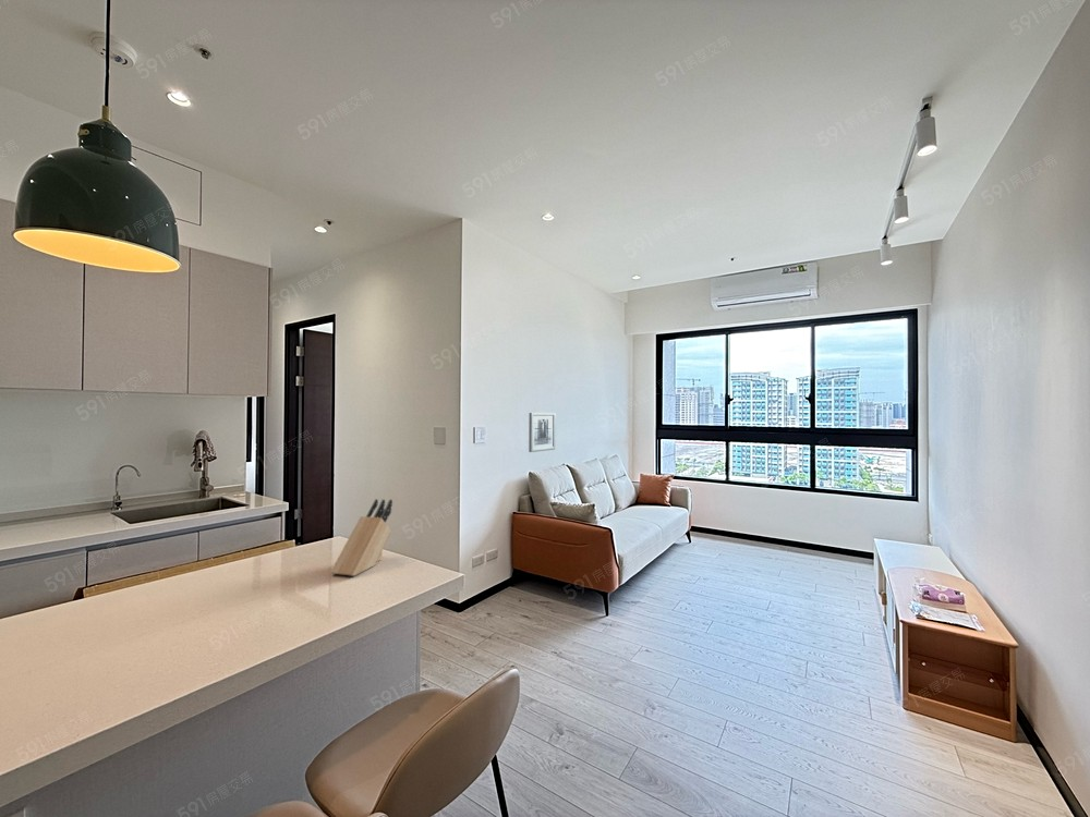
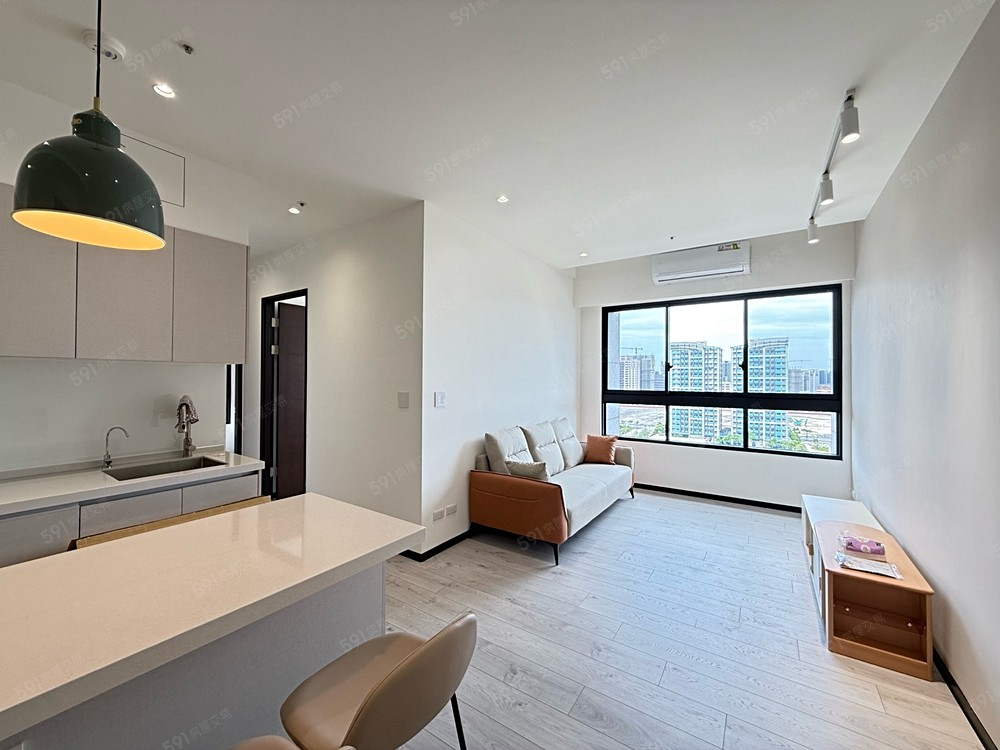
- wall art (542, 431)
- knife block (365, 534)
